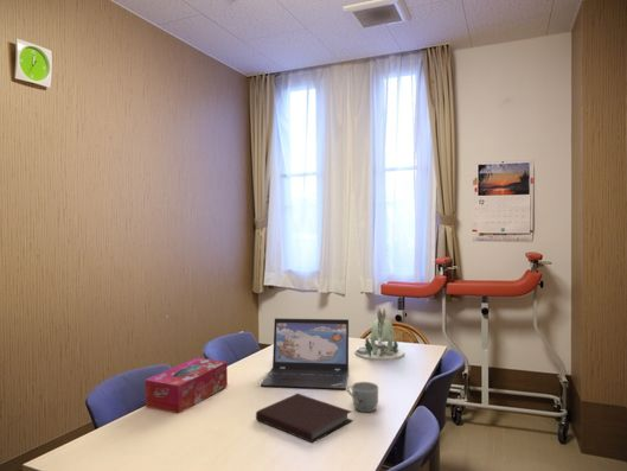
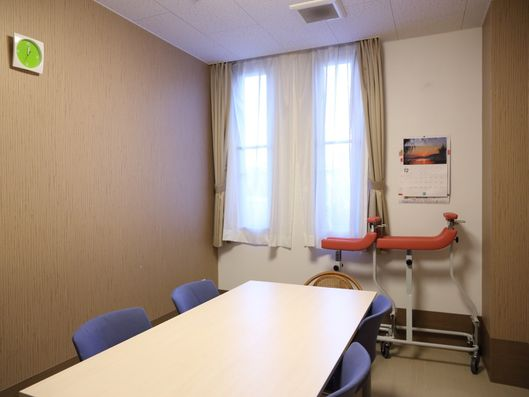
- mug (362, 396)
- tissue box (188, 382)
- laptop (307, 351)
- notebook (303, 415)
- toy dinosaur (382, 329)
